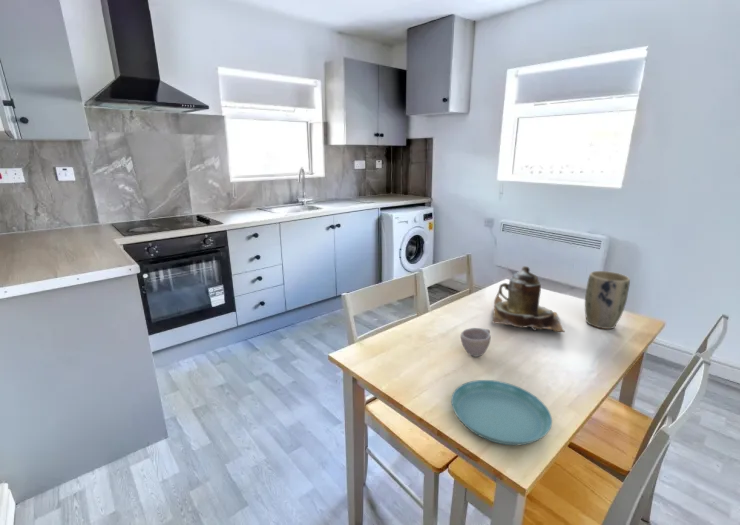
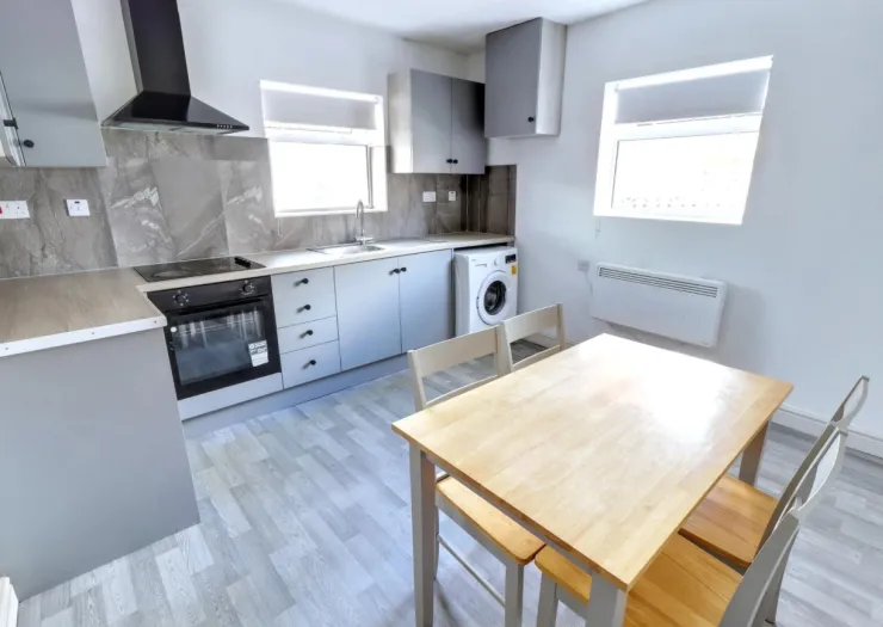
- cup (477, 342)
- saucer (499, 412)
- teapot (528, 294)
- plant pot (604, 300)
